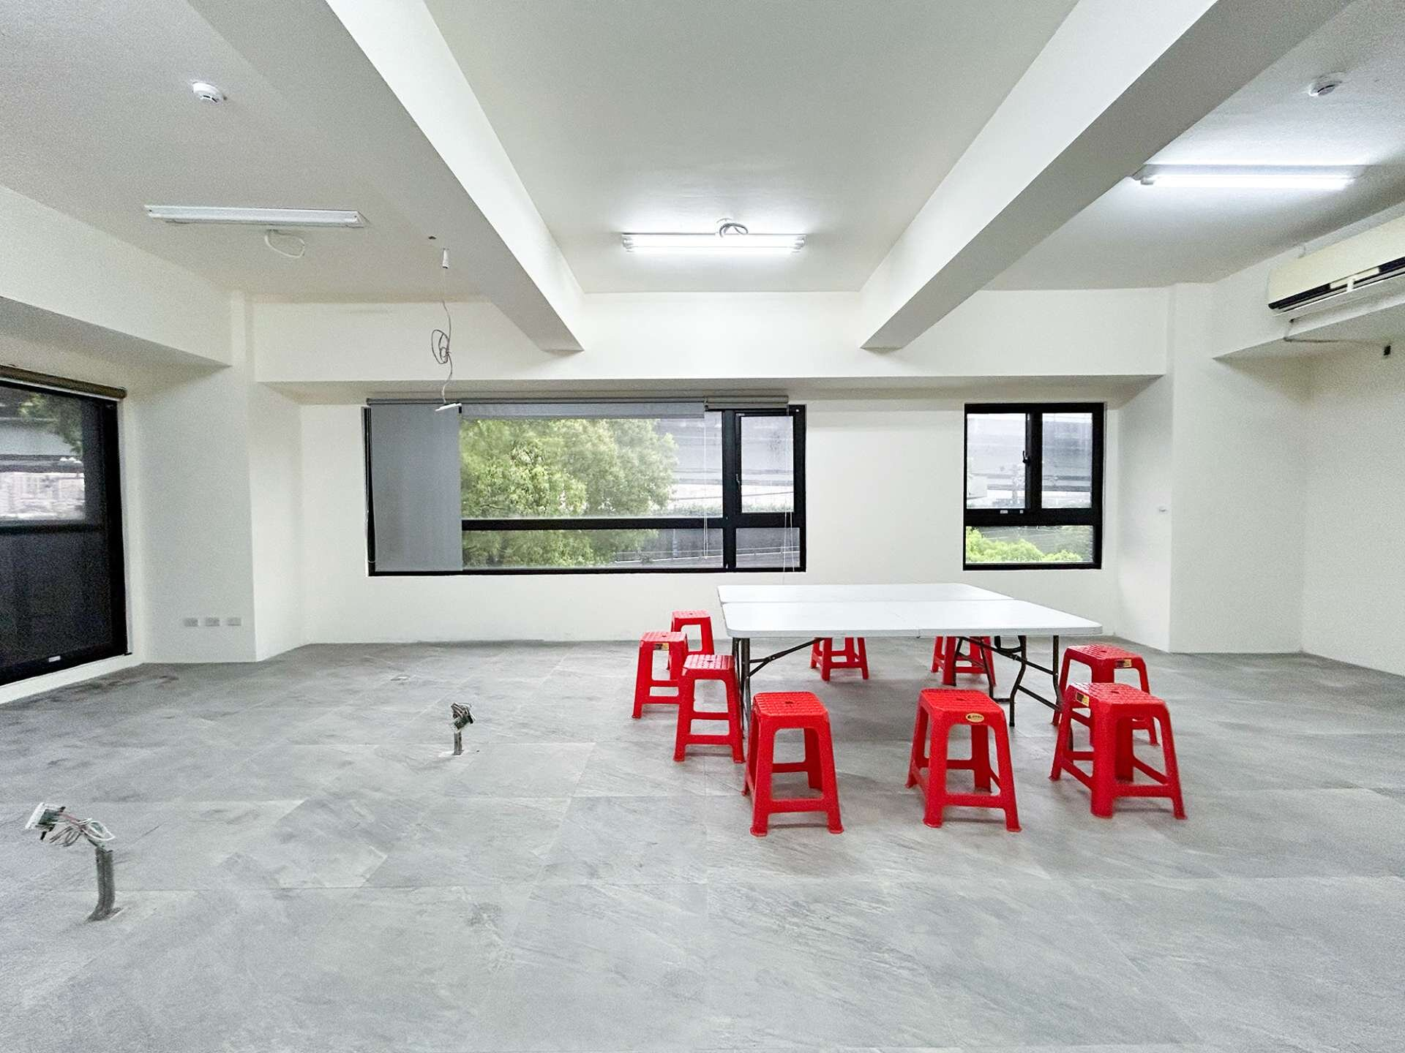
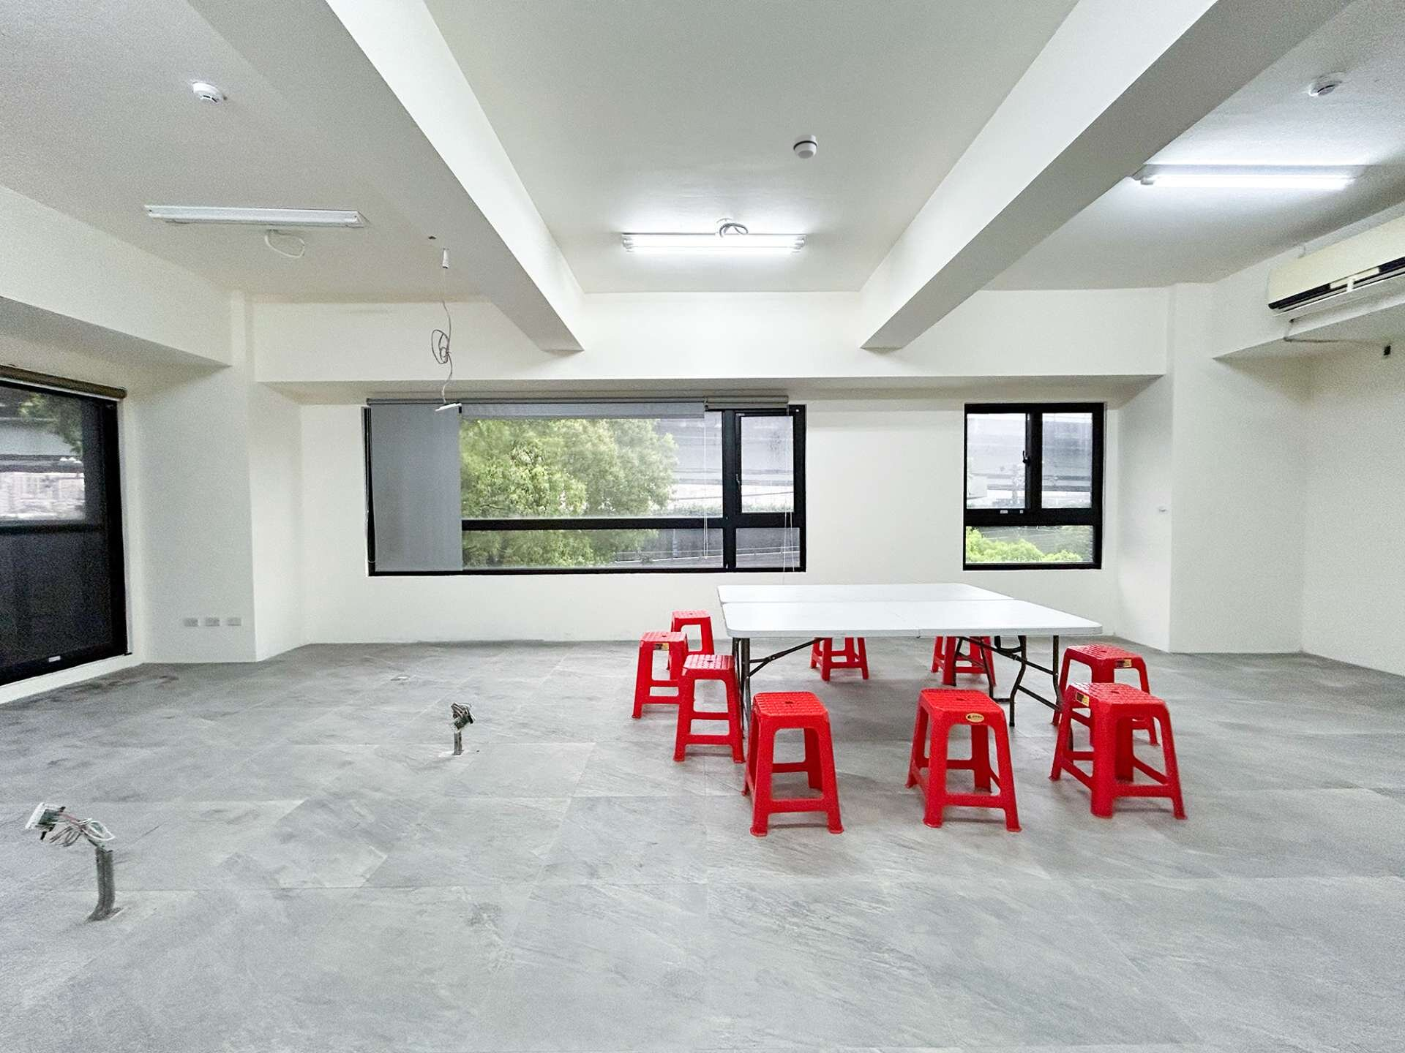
+ smoke detector (805, 147)
